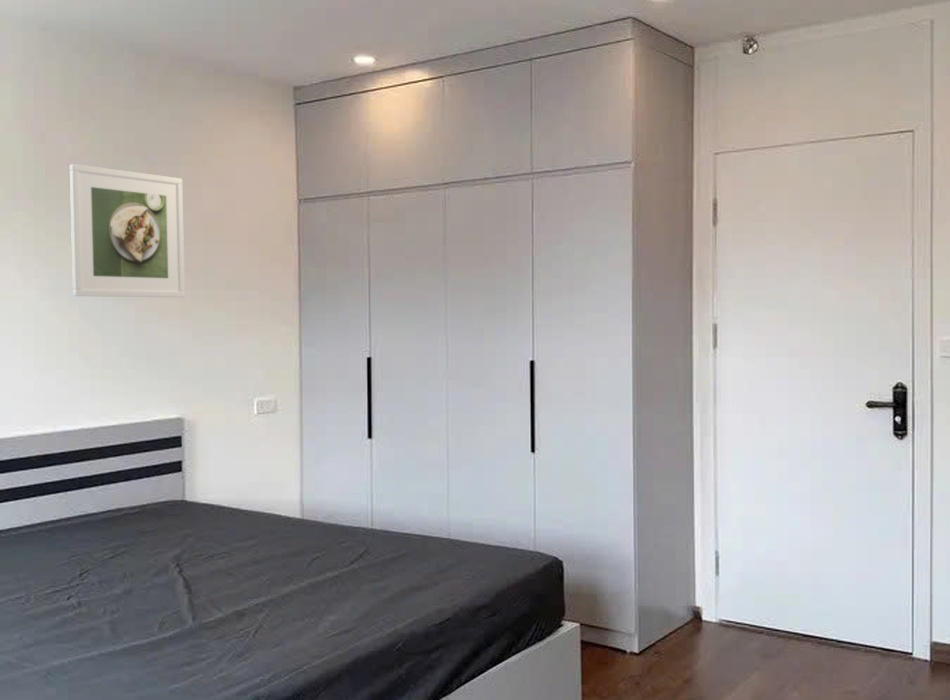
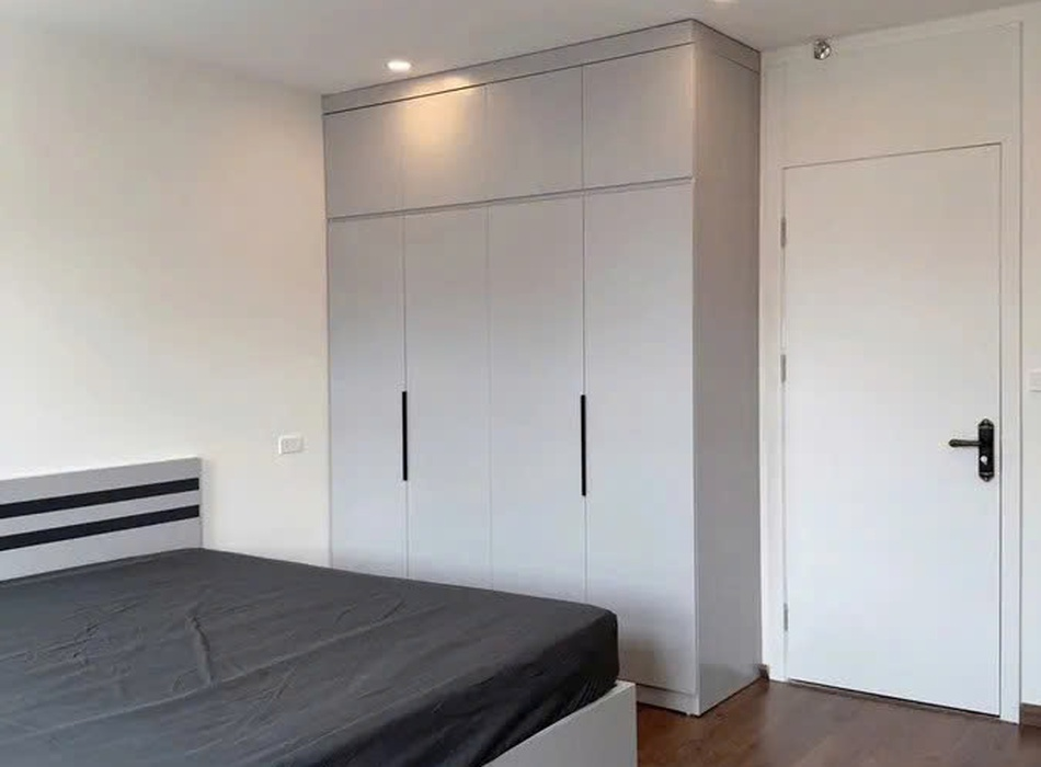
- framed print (130, 234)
